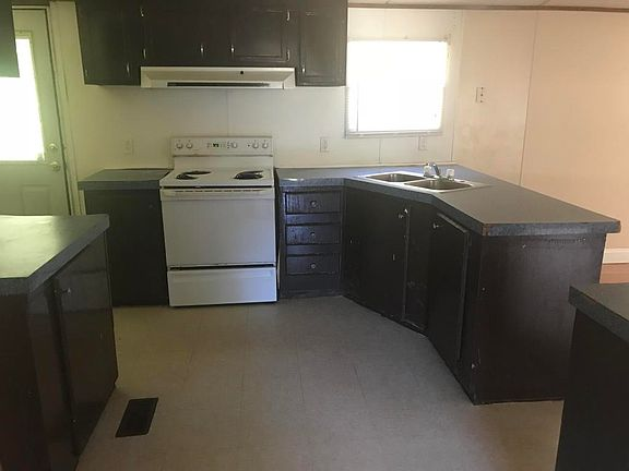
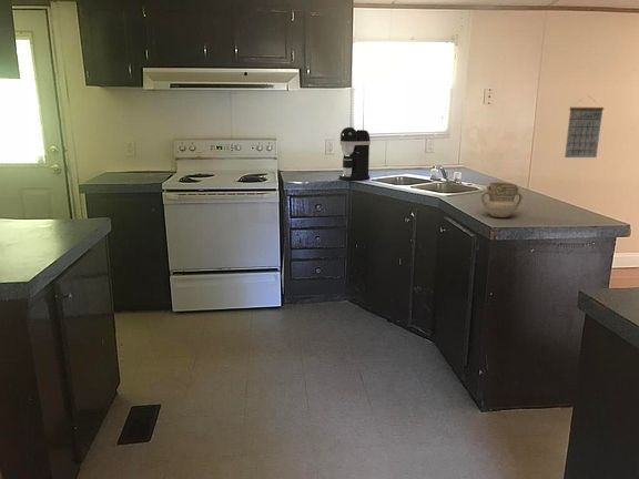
+ mug (500, 200)
+ coffee maker (354, 153)
+ calendar (584, 126)
